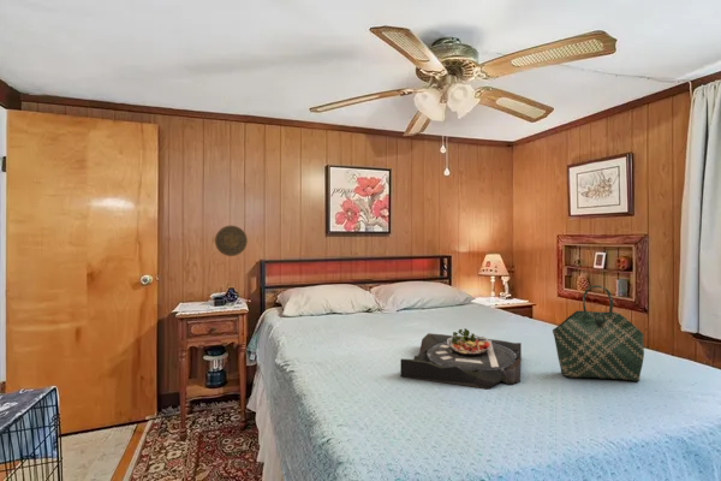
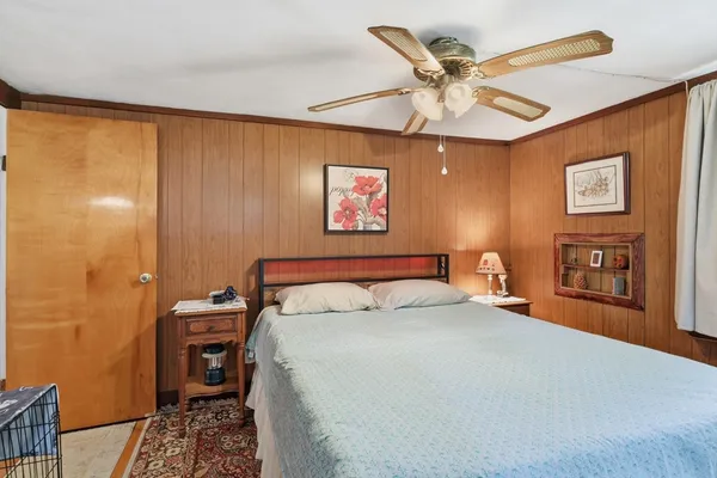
- decorative plate (231, 240)
- tote bag (597, 331)
- serving tray (465, 348)
